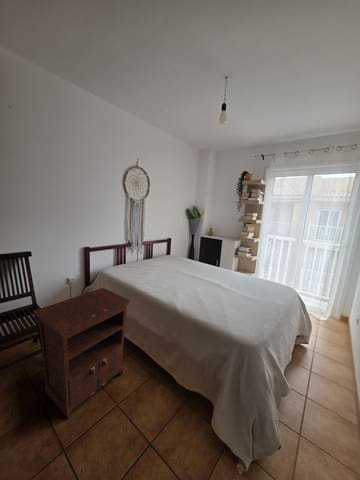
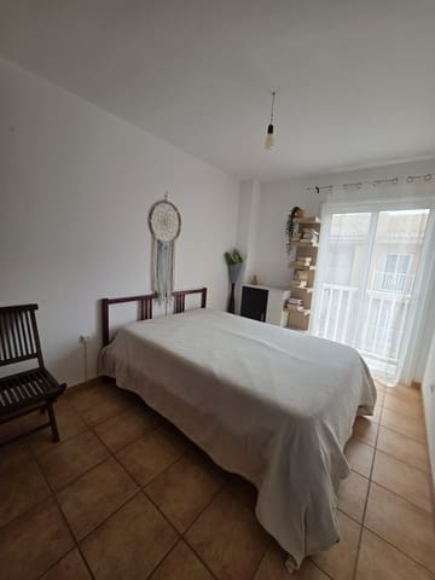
- nightstand (86, 345)
